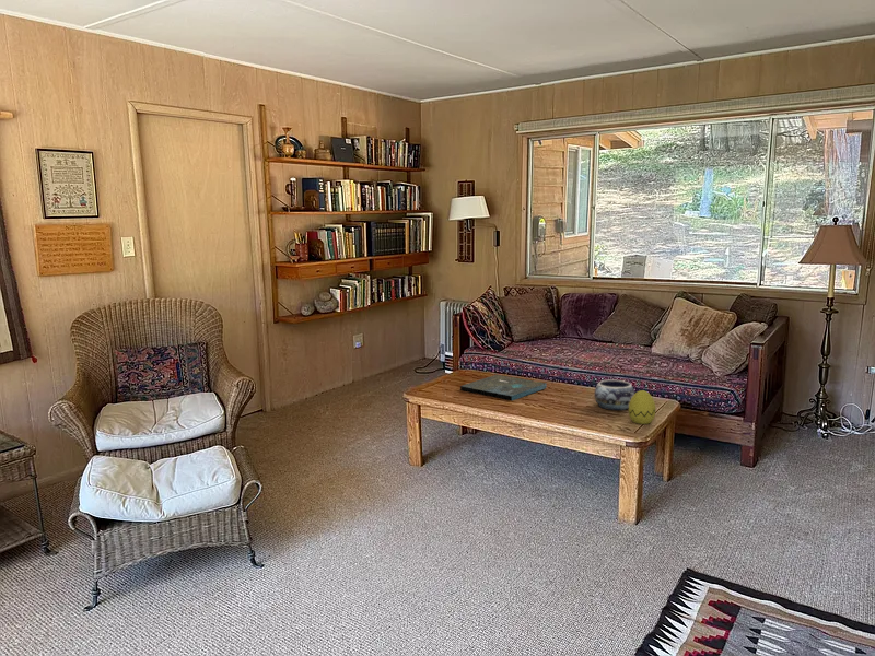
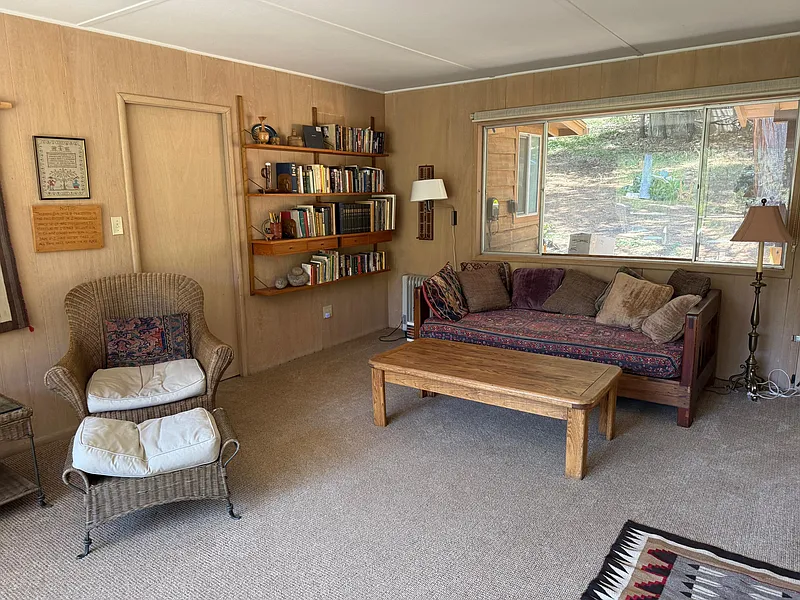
- decorative egg (642, 406)
- board game (503, 385)
- decorative bowl (614, 395)
